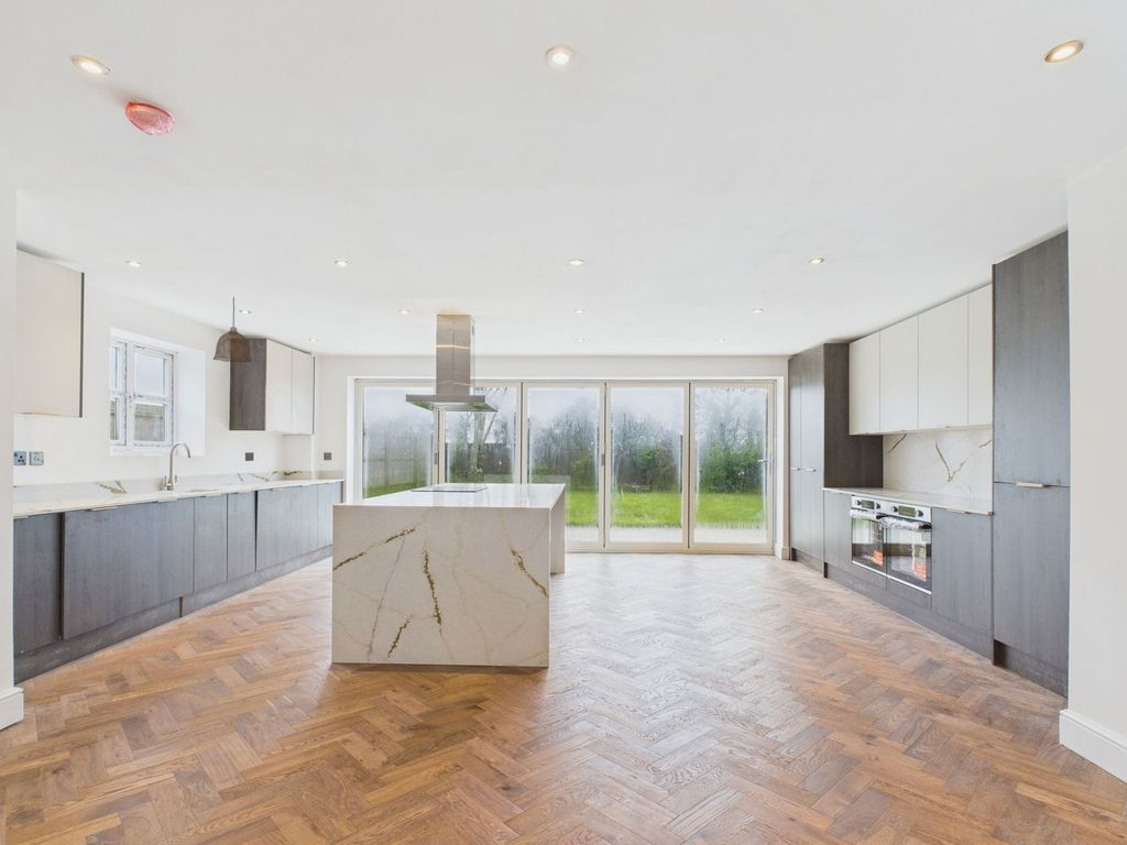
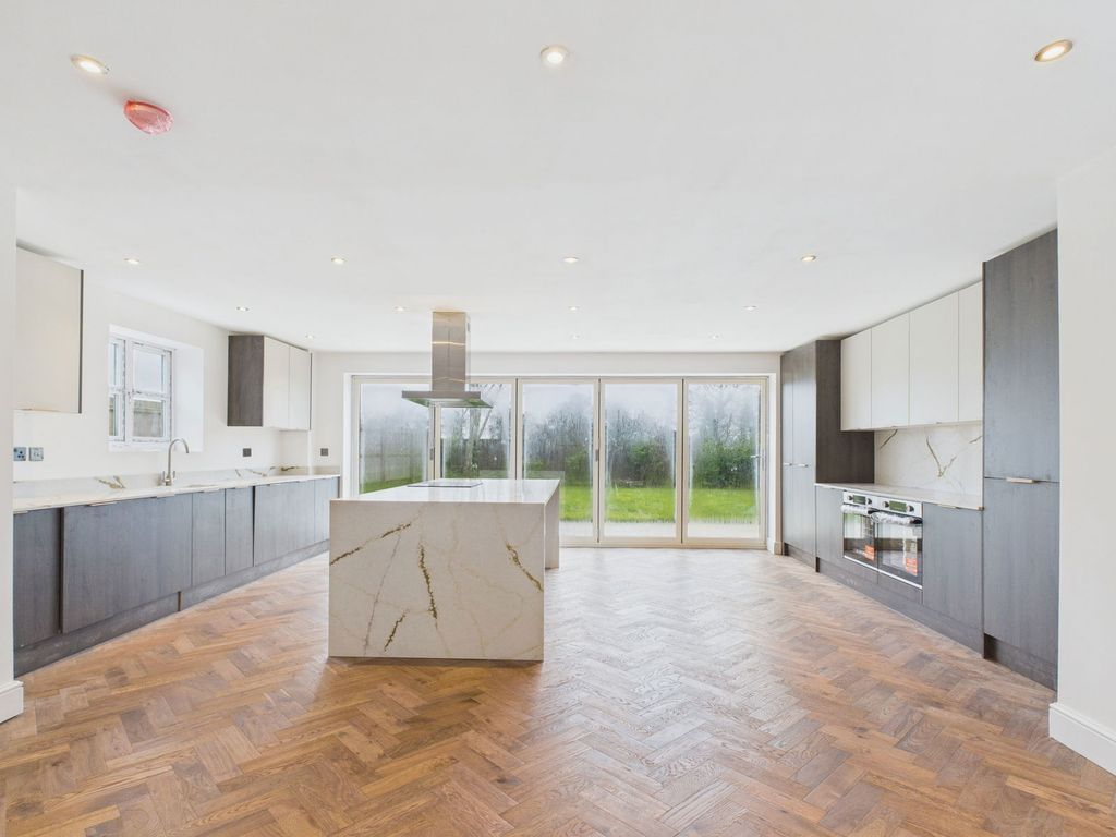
- pendant lamp (233, 328)
